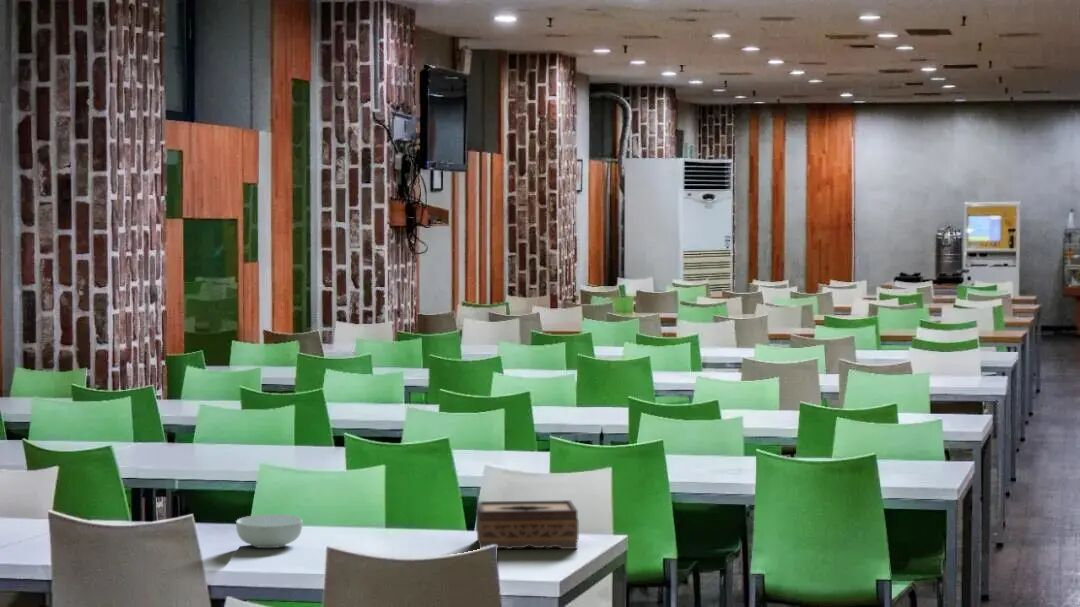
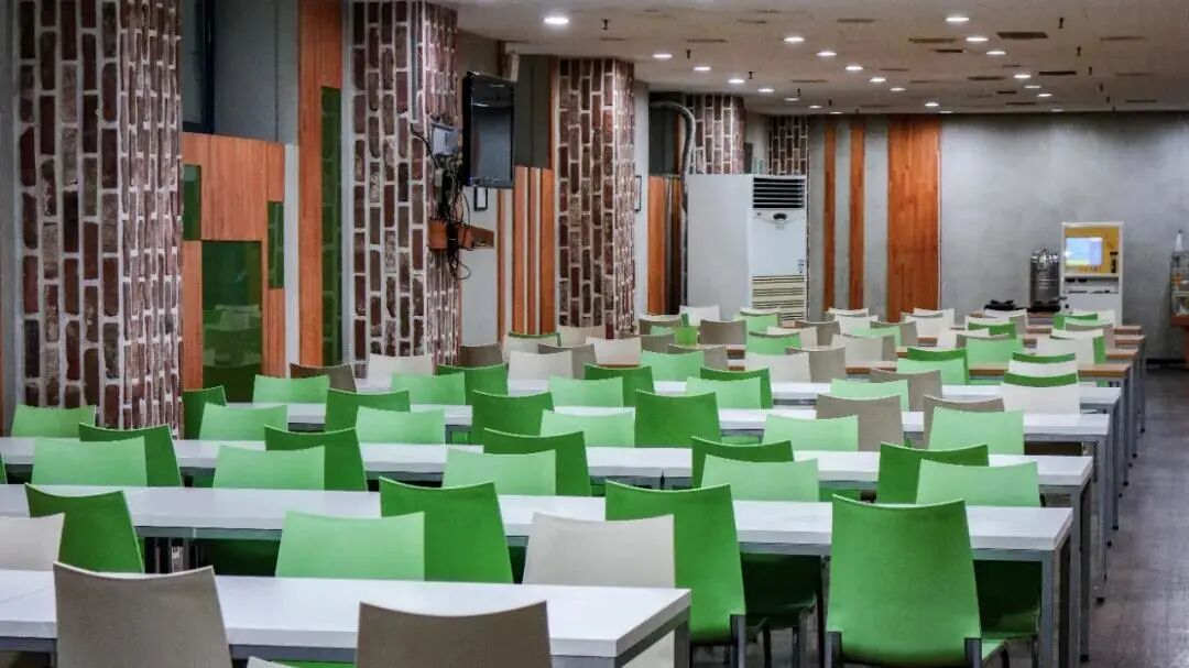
- tissue box (526, 525)
- cereal bowl (269, 533)
